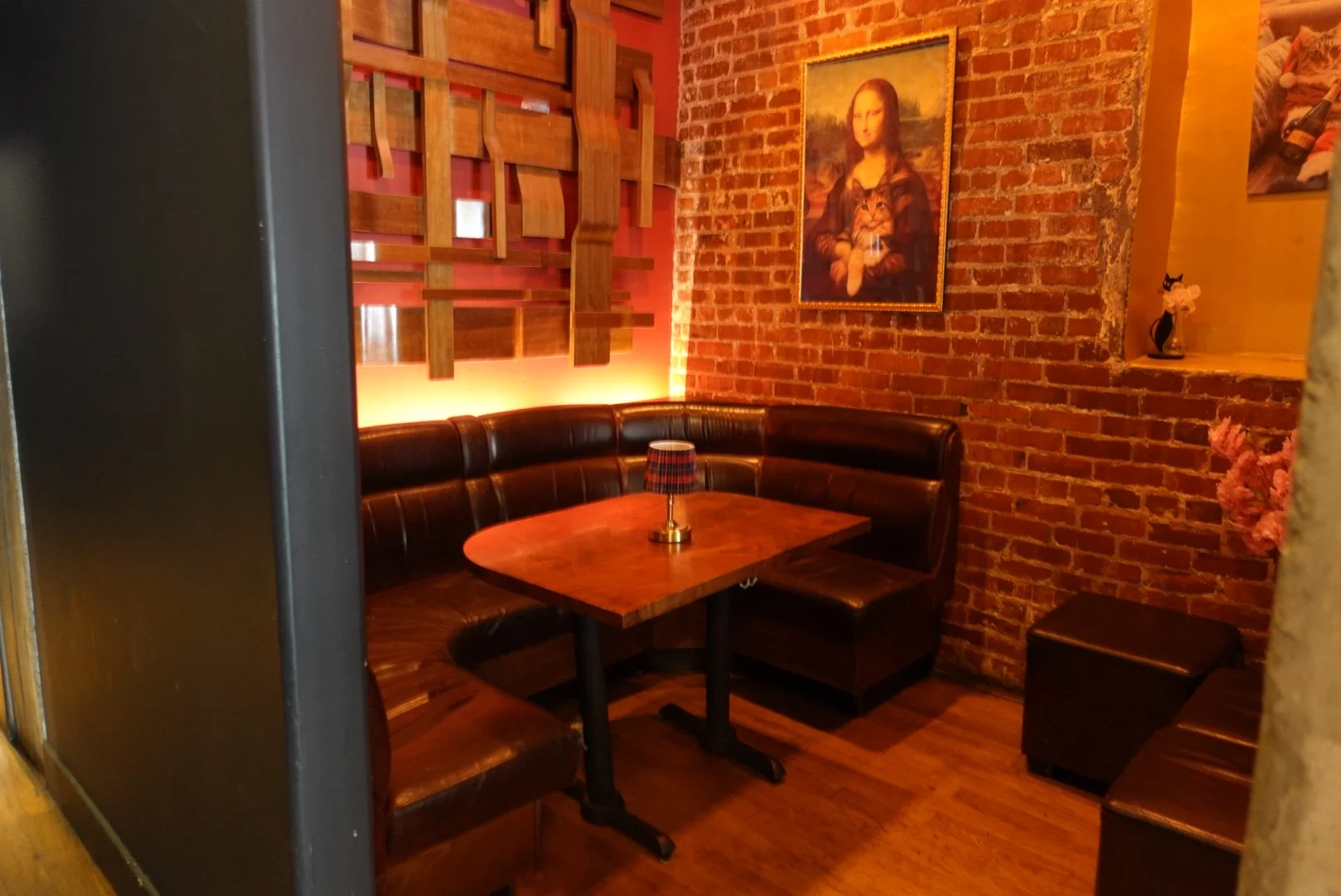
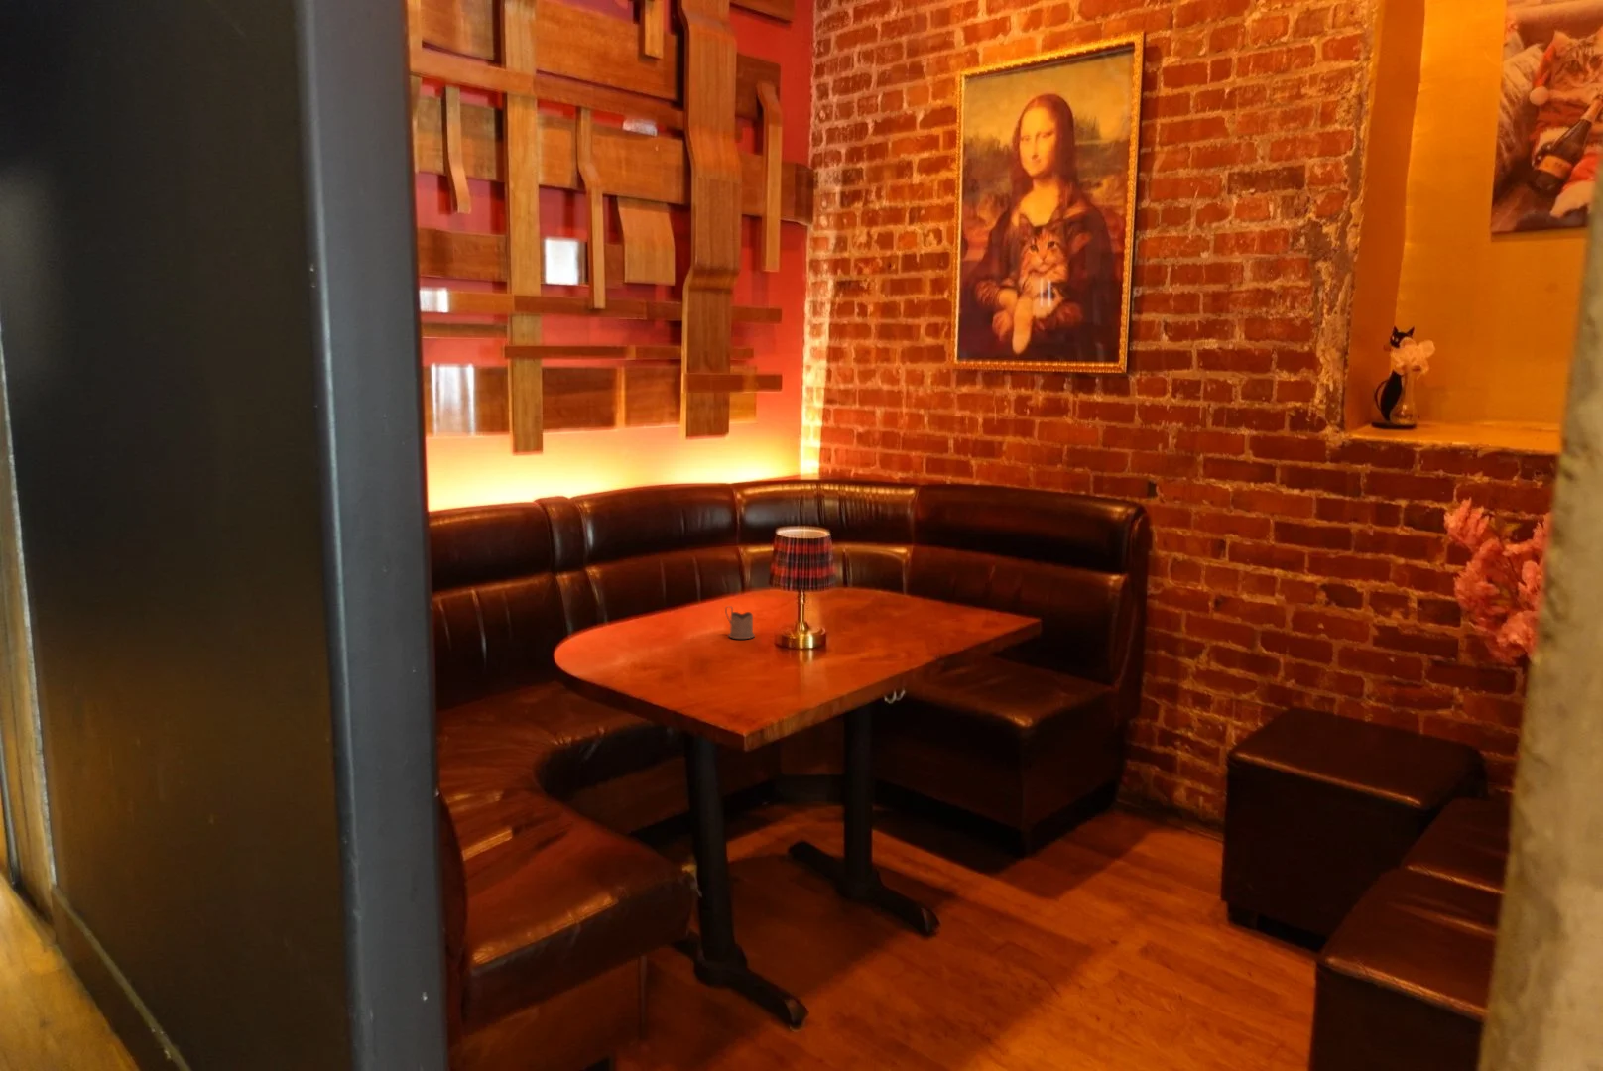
+ tea glass holder (739, 617)
